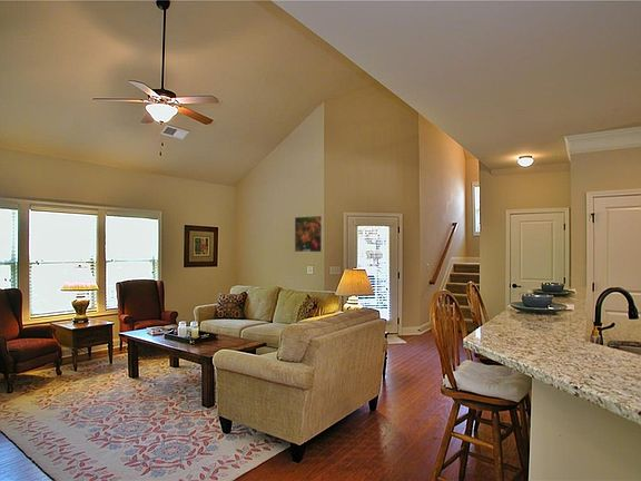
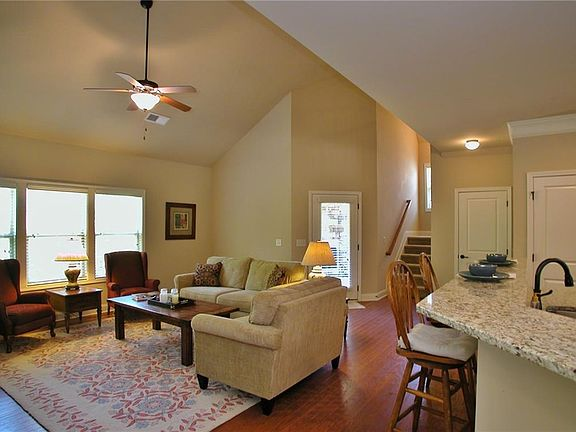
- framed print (308, 234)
